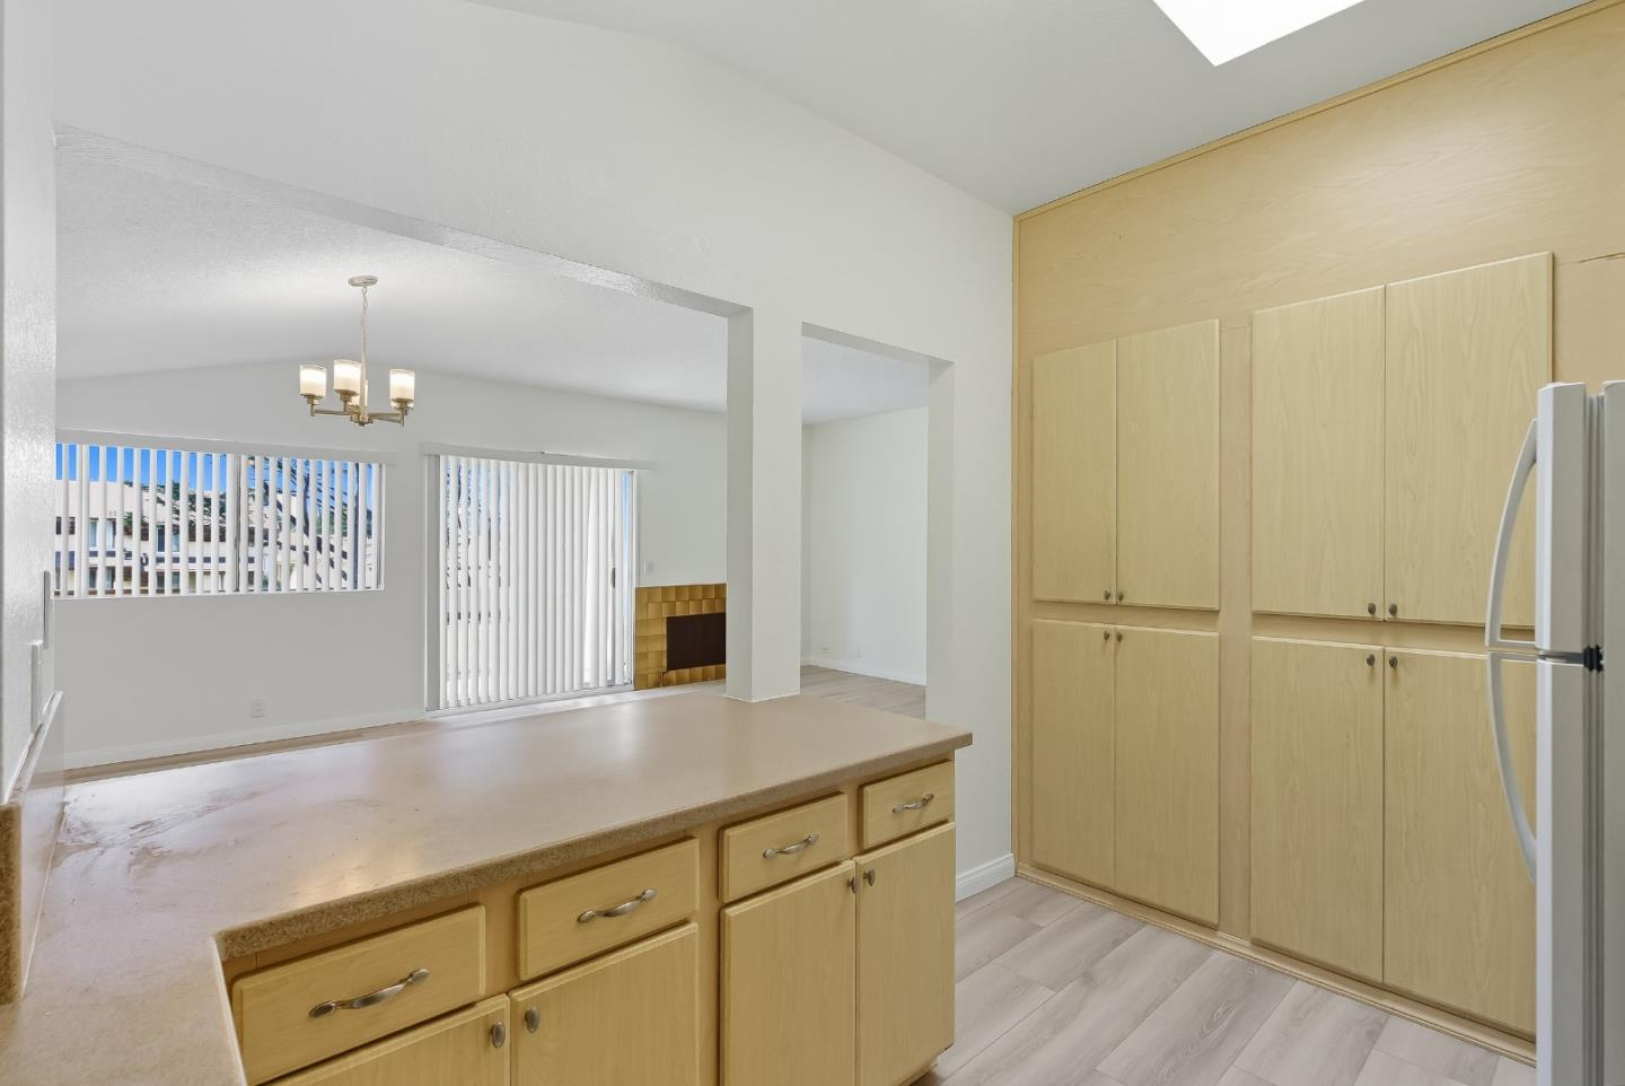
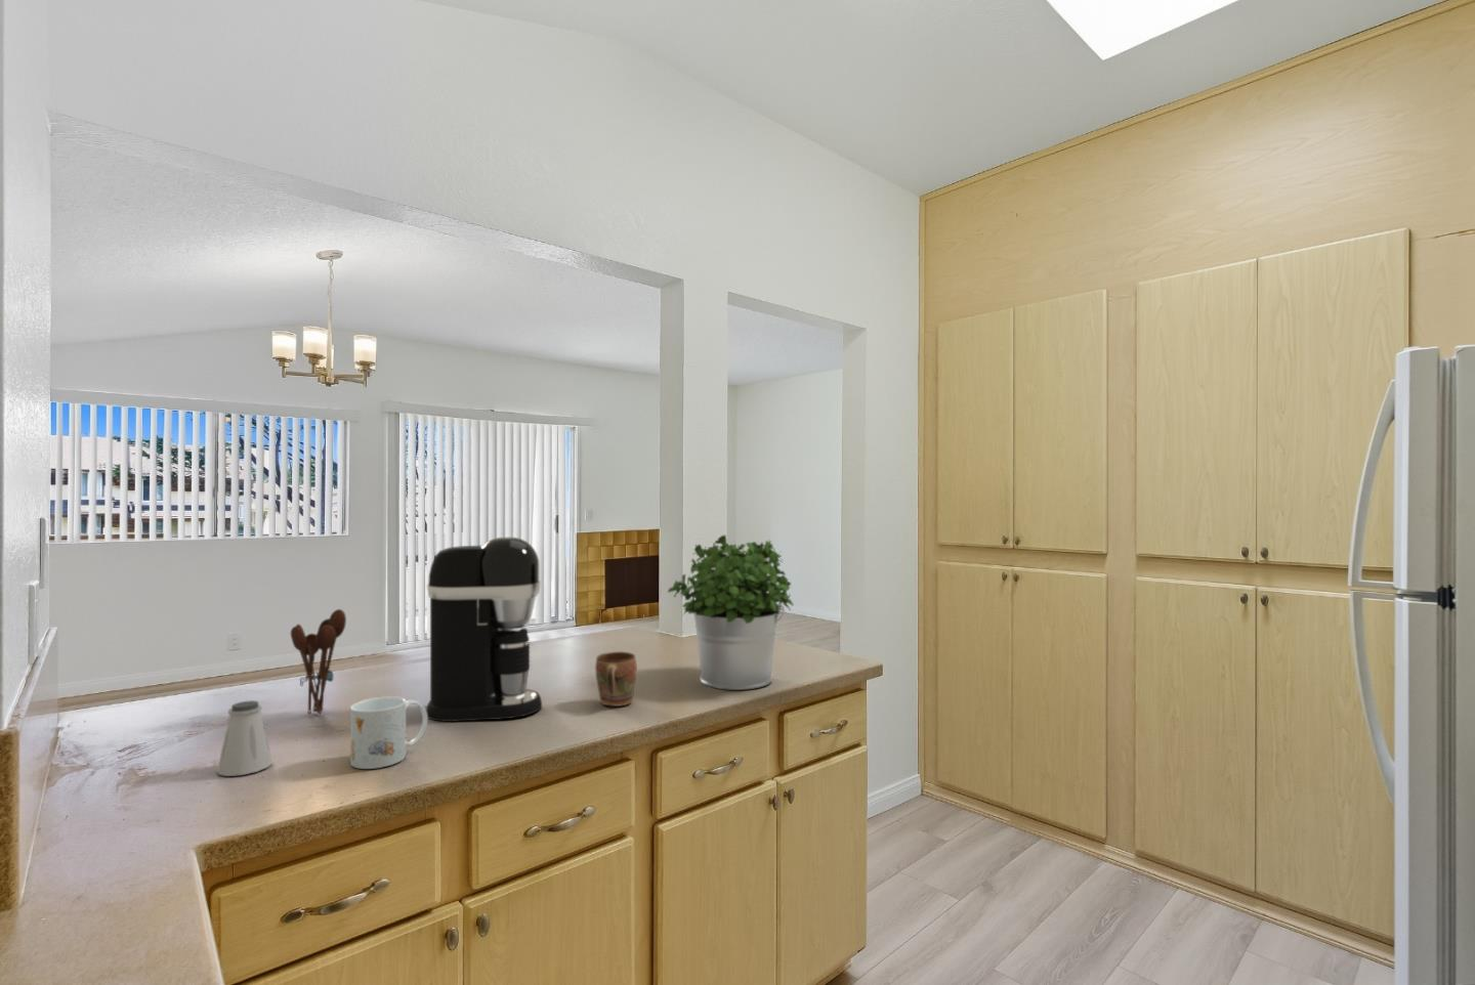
+ saltshaker (245, 735)
+ coffee maker (484, 623)
+ mug (390, 728)
+ mug (614, 679)
+ potted plant (733, 606)
+ utensil holder (320, 663)
